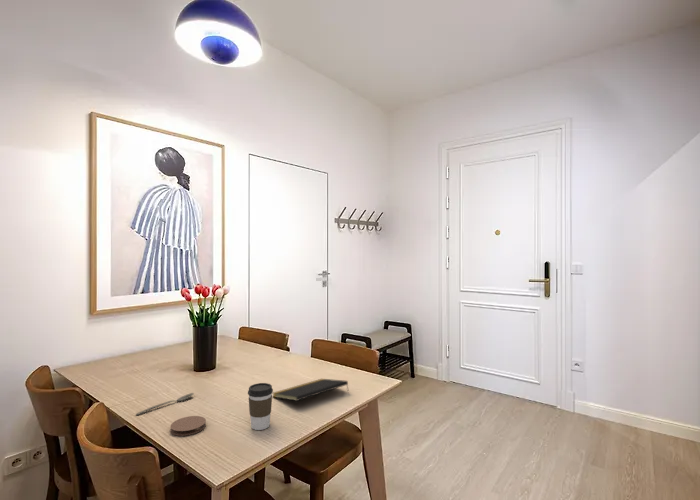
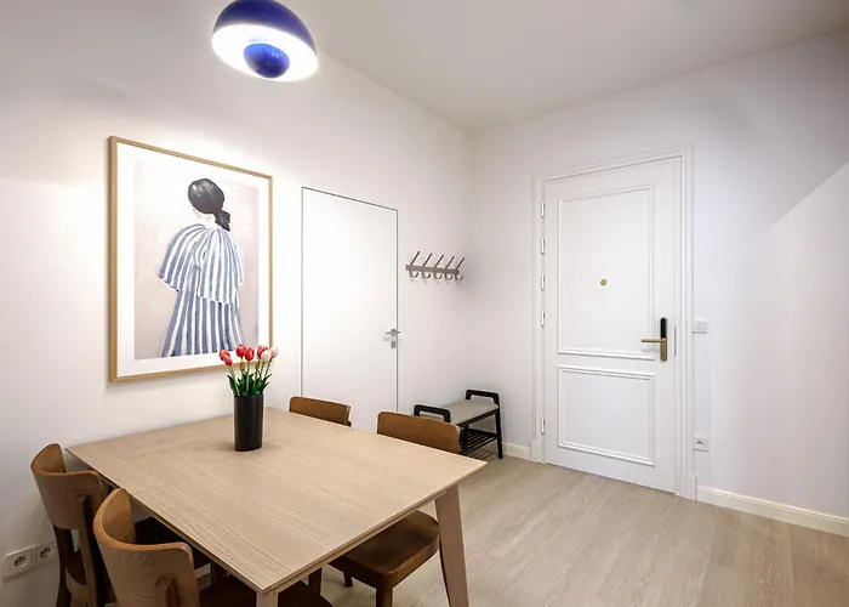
- coaster (188, 425)
- coffee cup (260, 406)
- notepad (310, 388)
- spoon (166, 403)
